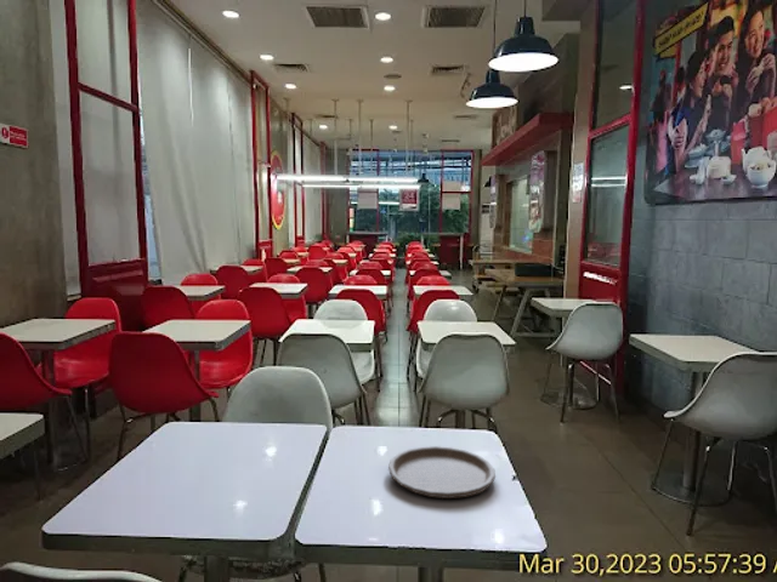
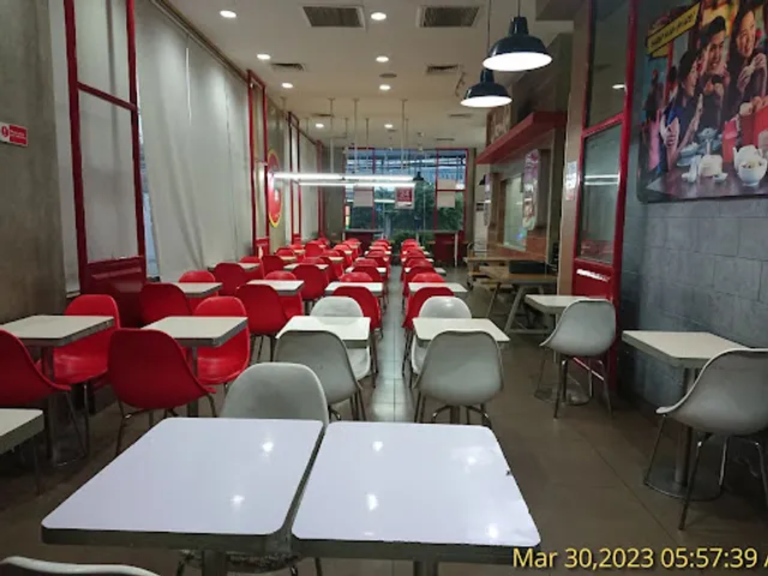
- plate (441, 470)
